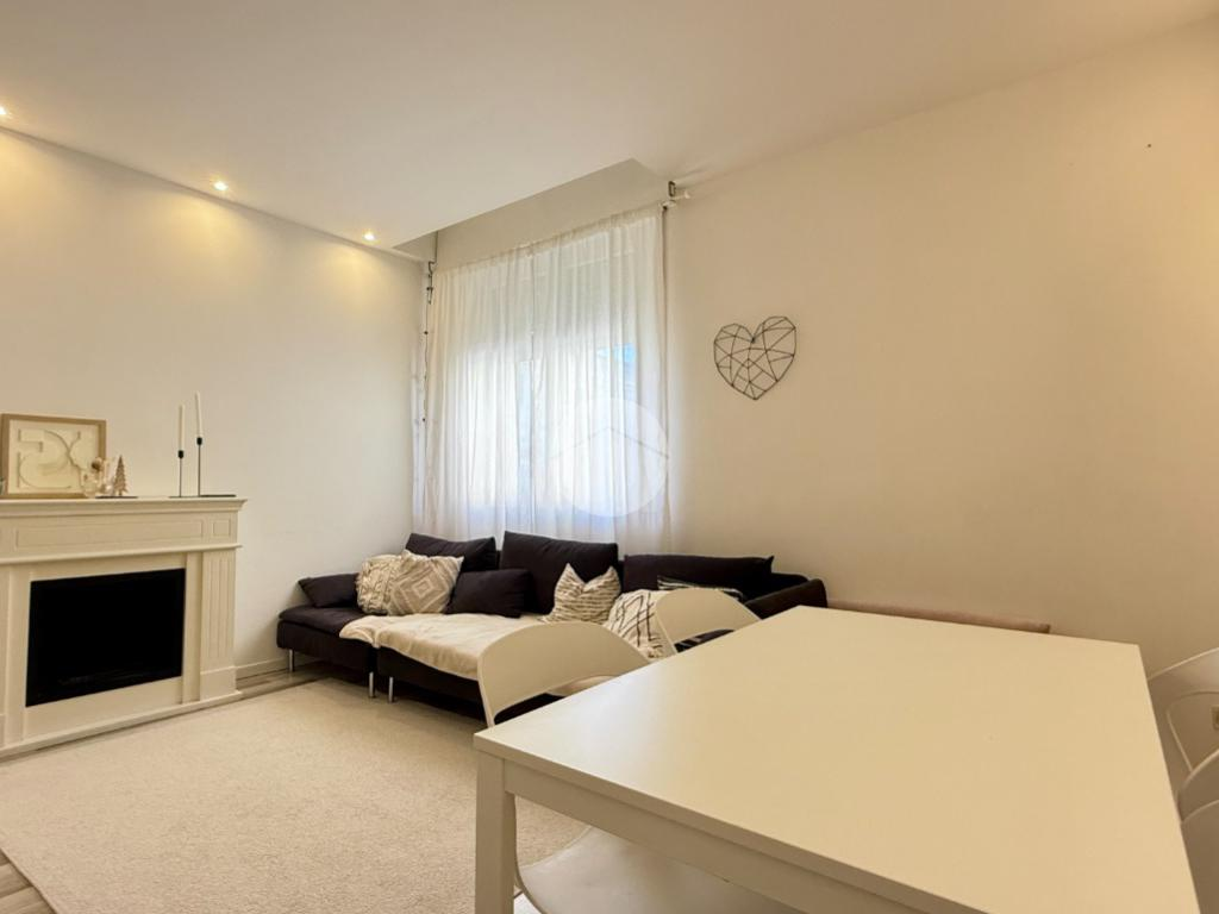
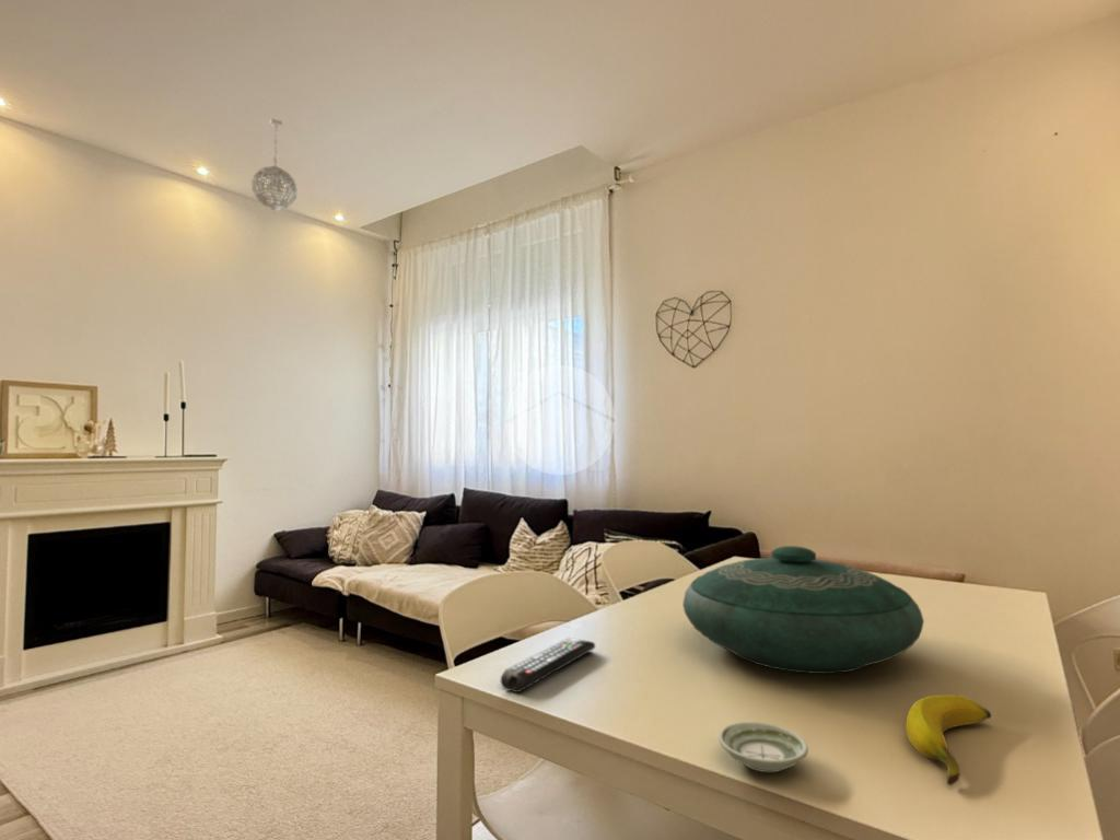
+ banana (944, 726)
+ remote control (551, 661)
+ decorative bowl (794, 597)
+ saucer (762, 749)
+ pendant light (275, 167)
